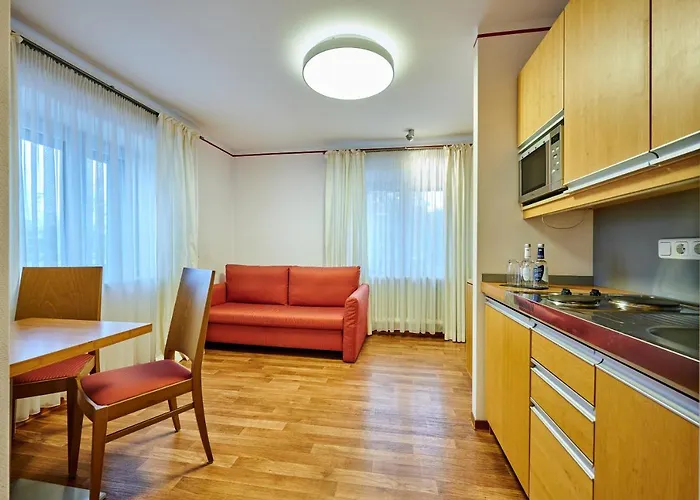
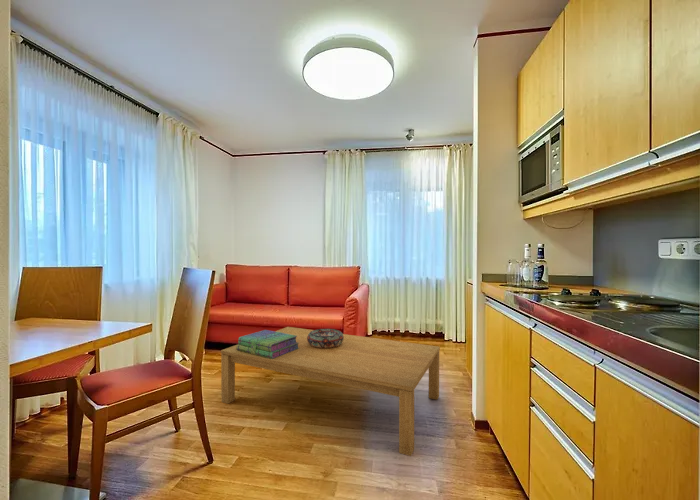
+ stack of books (268, 342)
+ decorative bowl (325, 337)
+ coffee table (332, 373)
